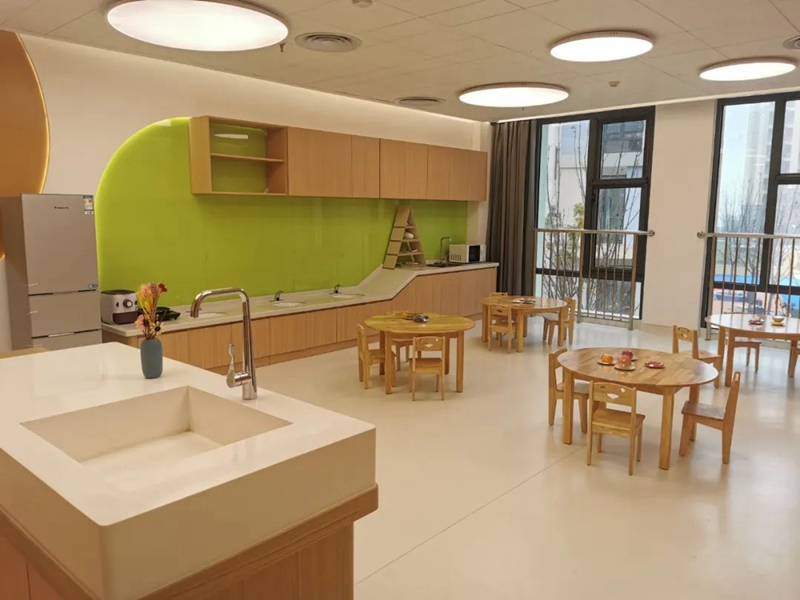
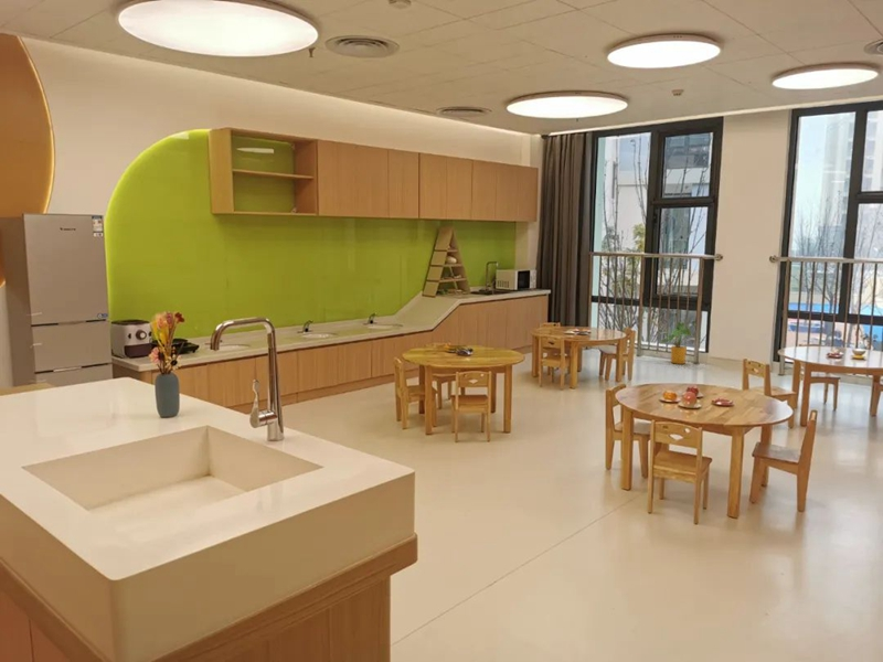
+ house plant (678, 342)
